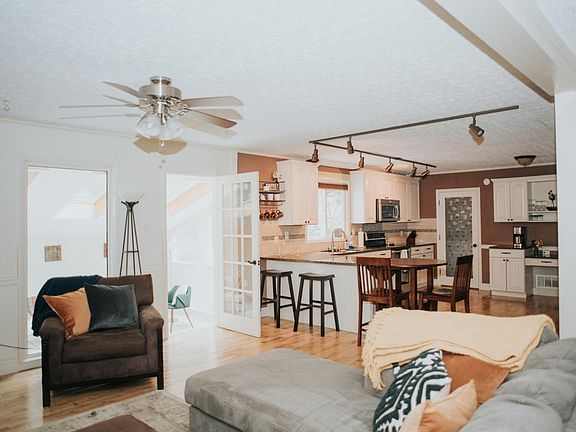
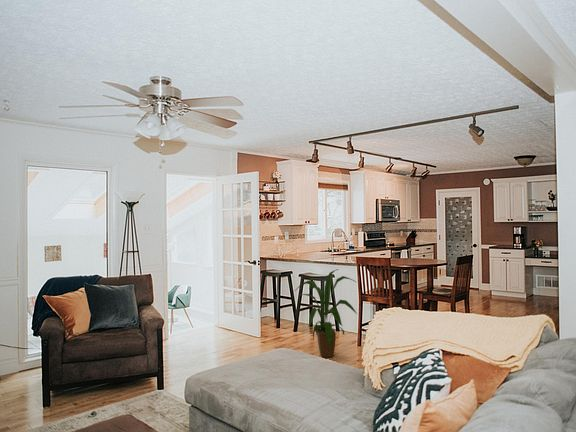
+ house plant (325, 309)
